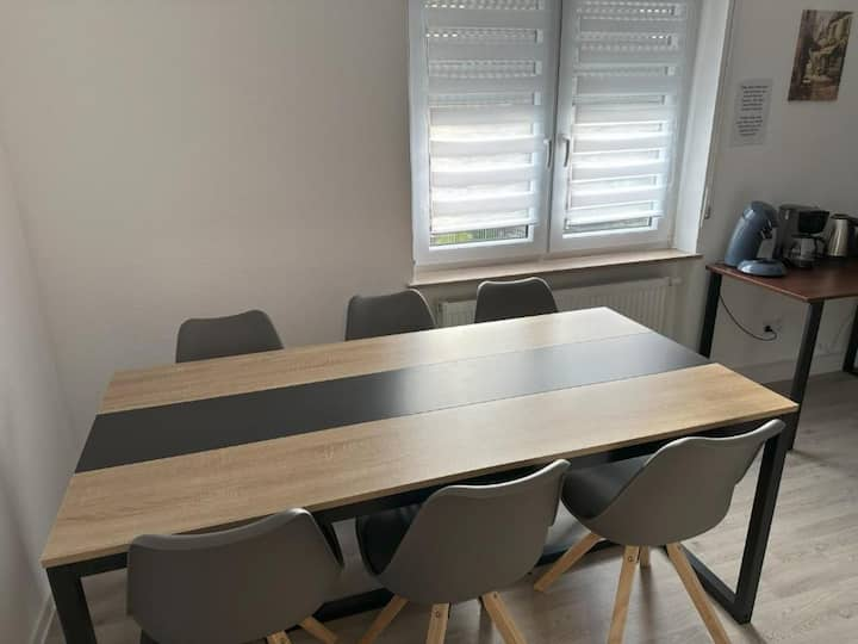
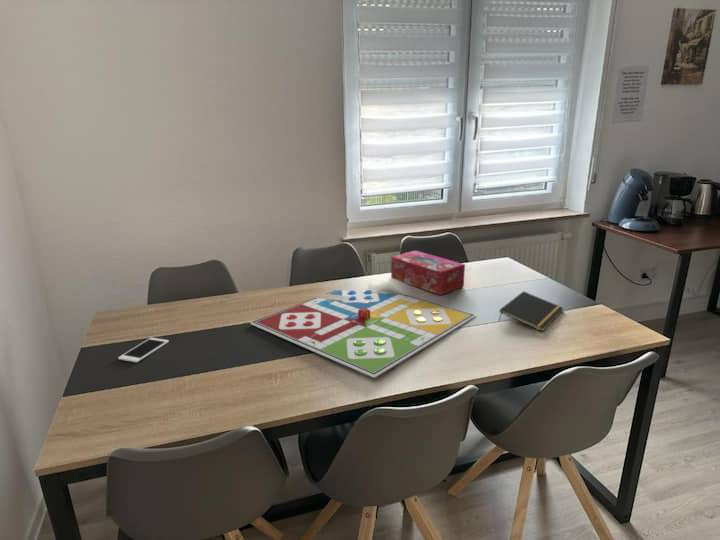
+ gameboard (364, 315)
+ notepad (532, 310)
+ cell phone (144, 349)
+ tissue box (426, 271)
